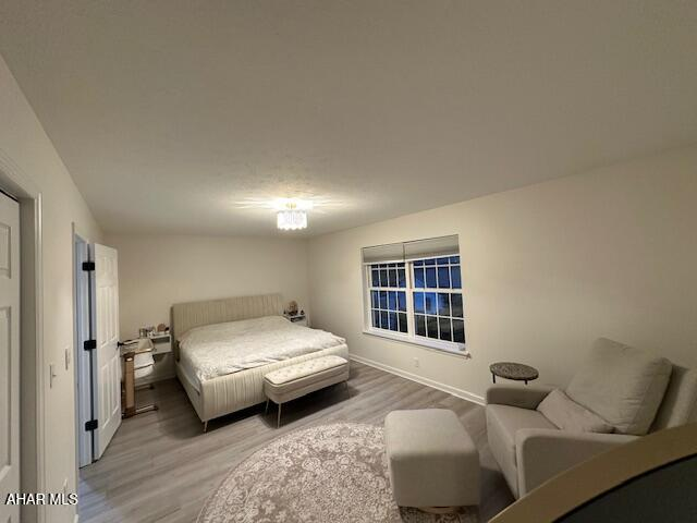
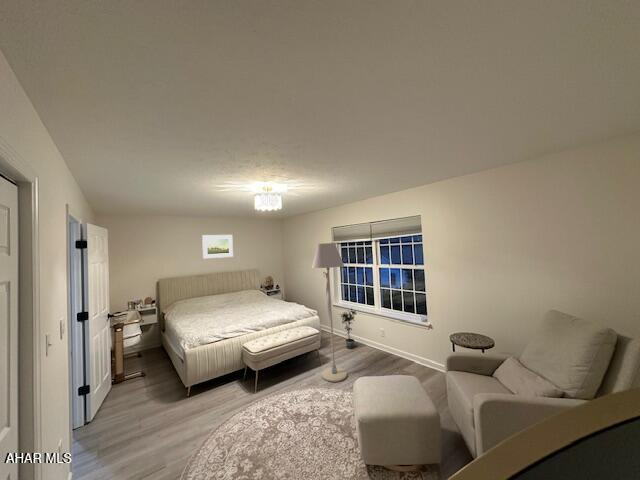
+ potted plant (349, 328)
+ floor lamp (330, 308)
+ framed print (218, 246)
